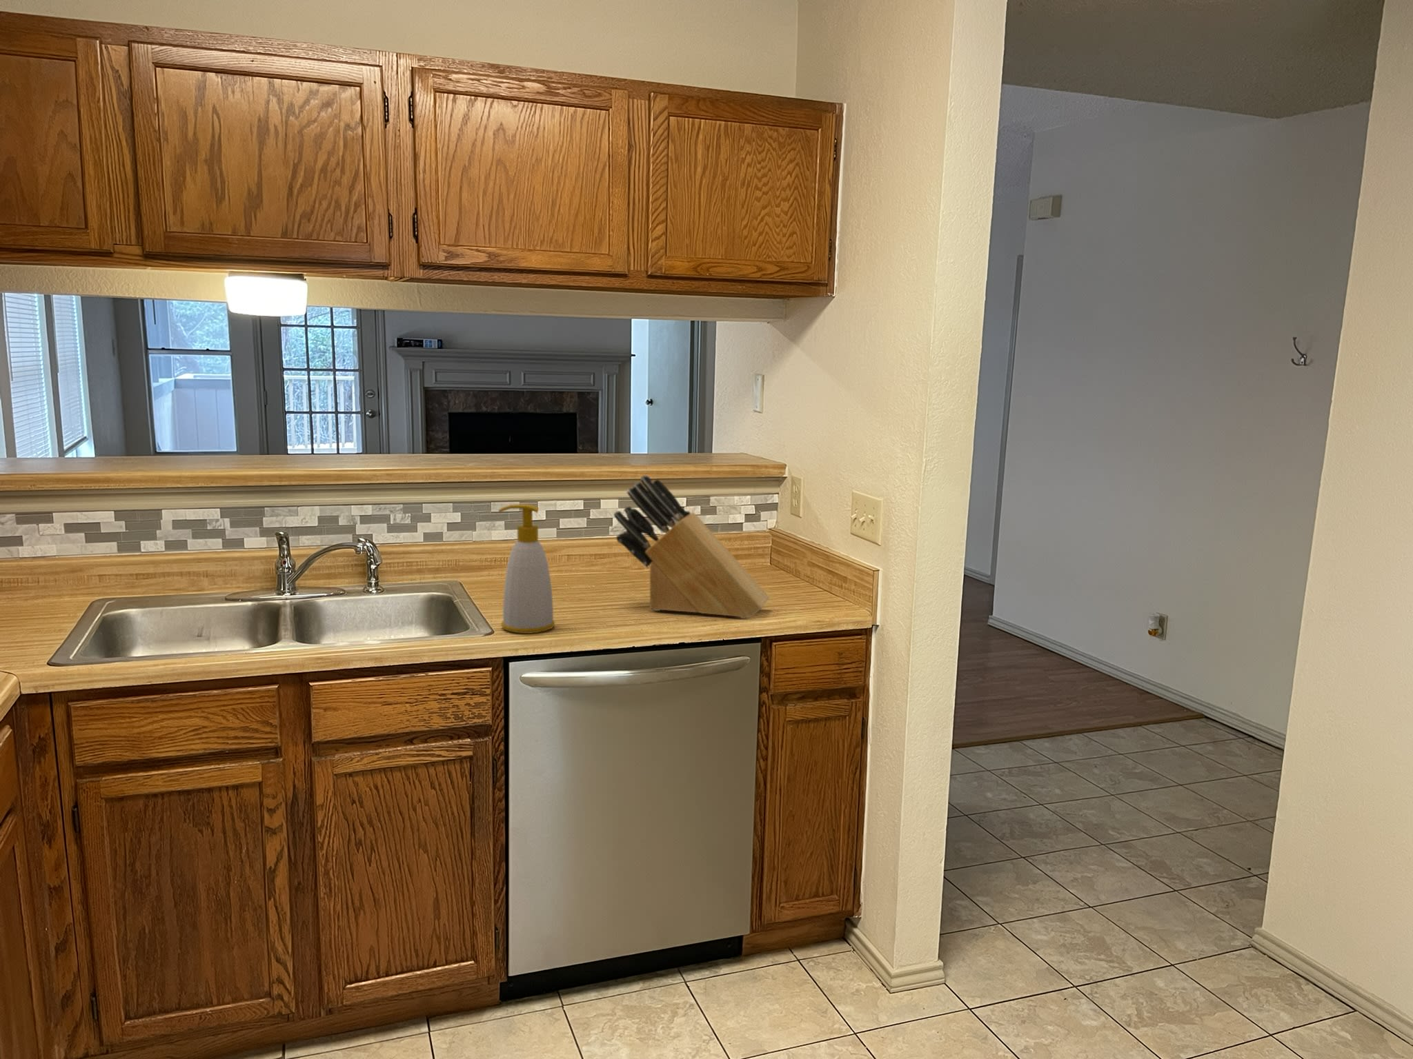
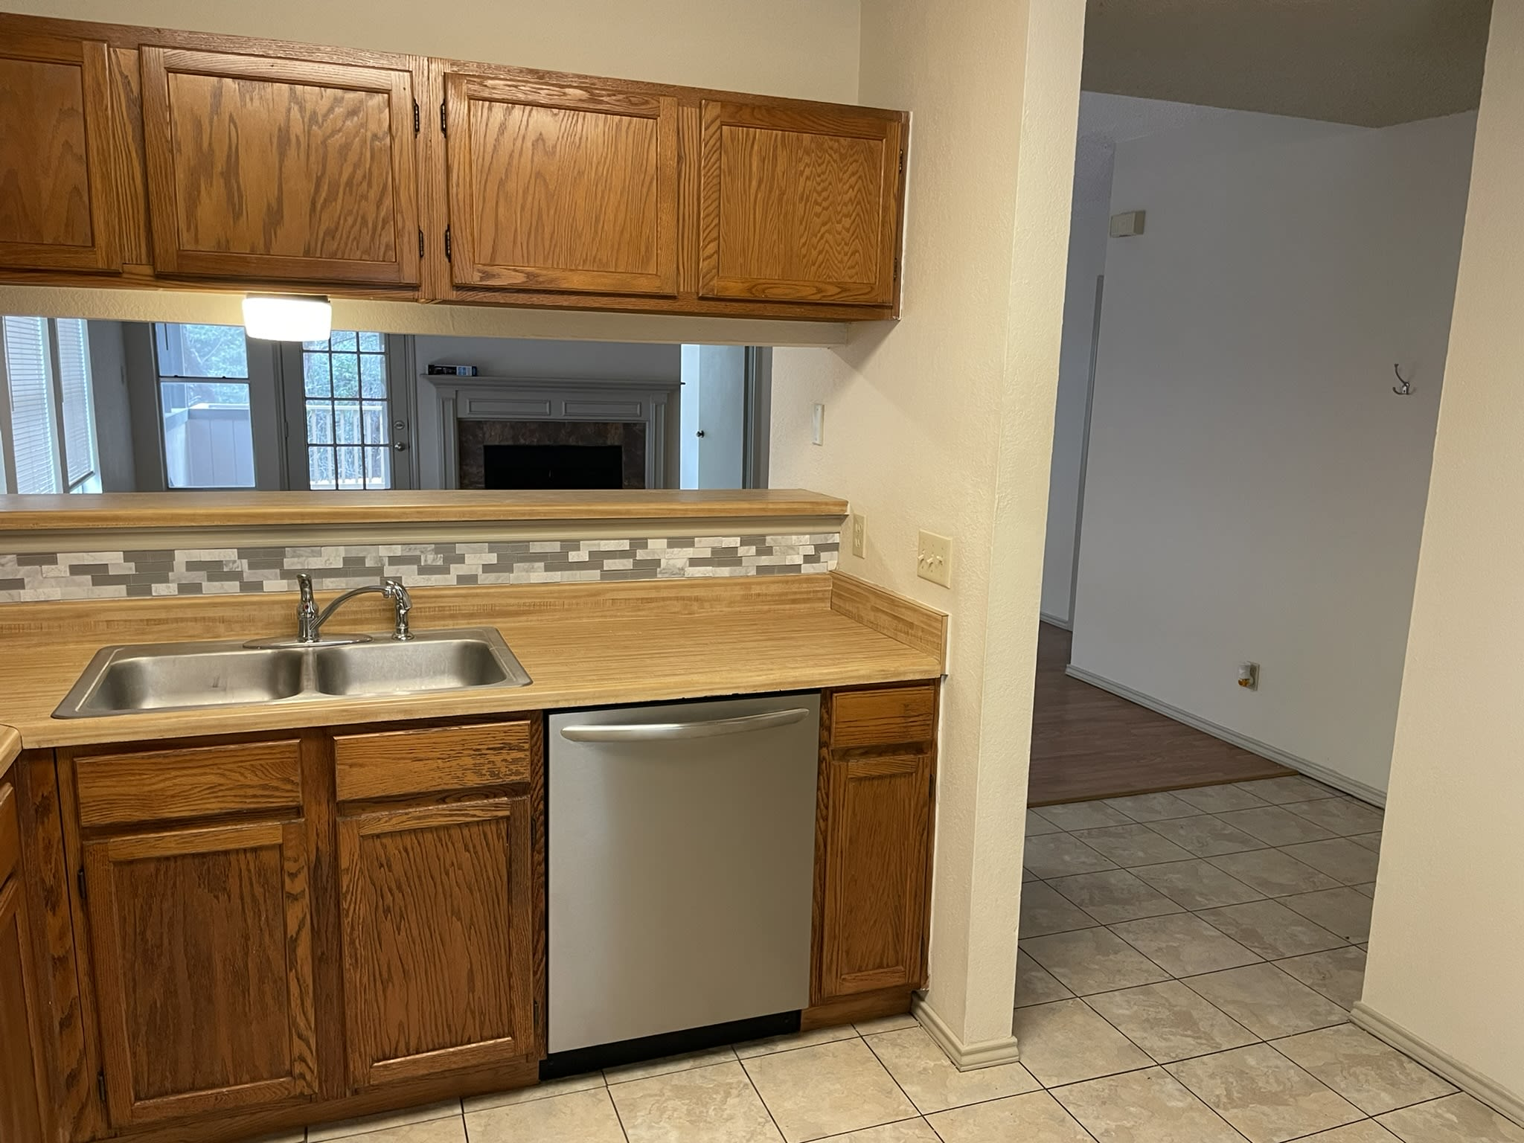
- knife block (692, 543)
- soap bottle (526, 566)
